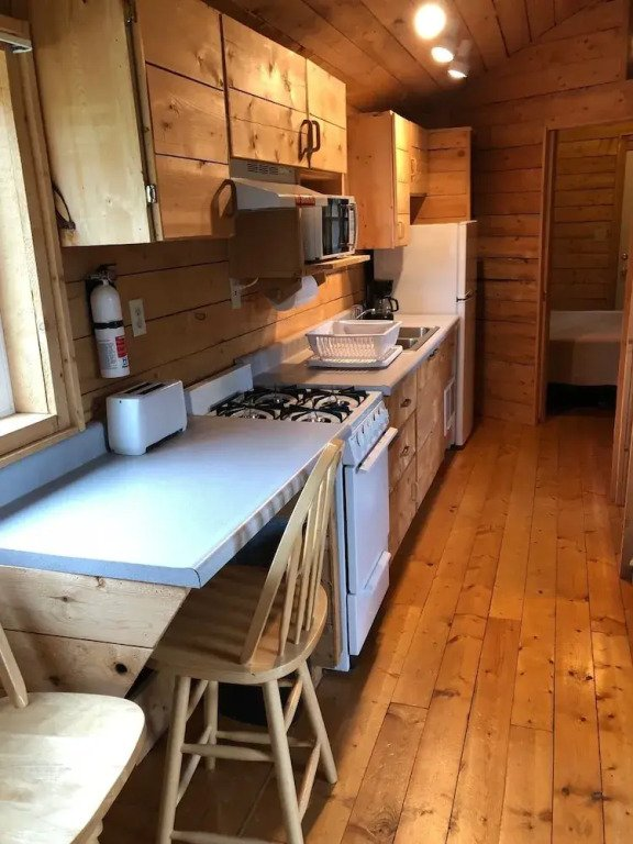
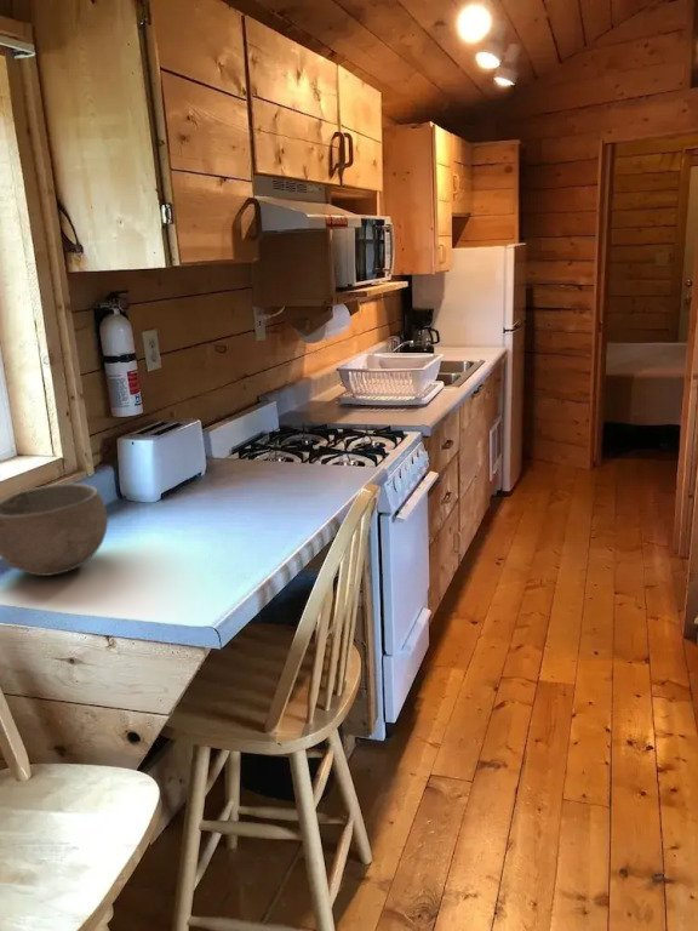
+ bowl (52, 532)
